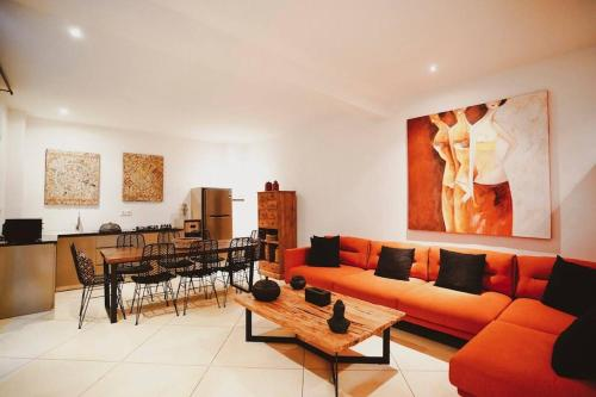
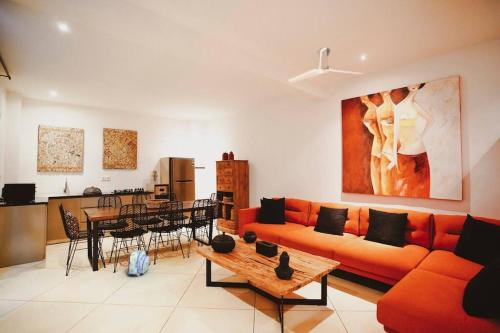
+ ceiling fan (323, 57)
+ backpack (139, 262)
